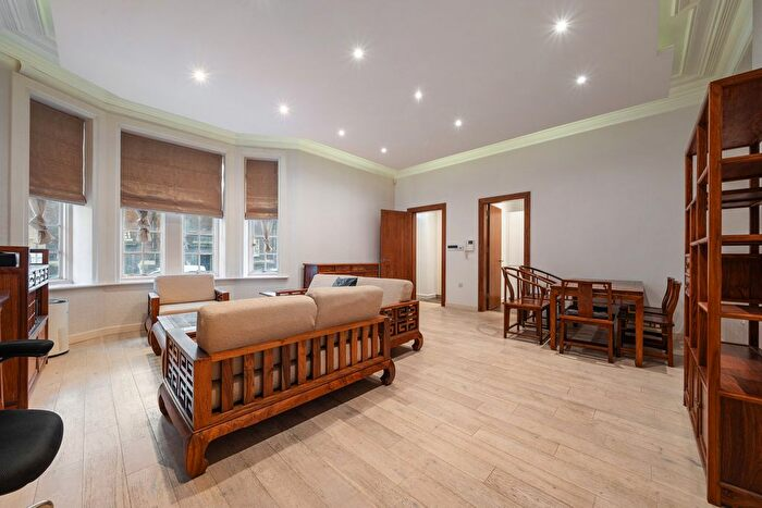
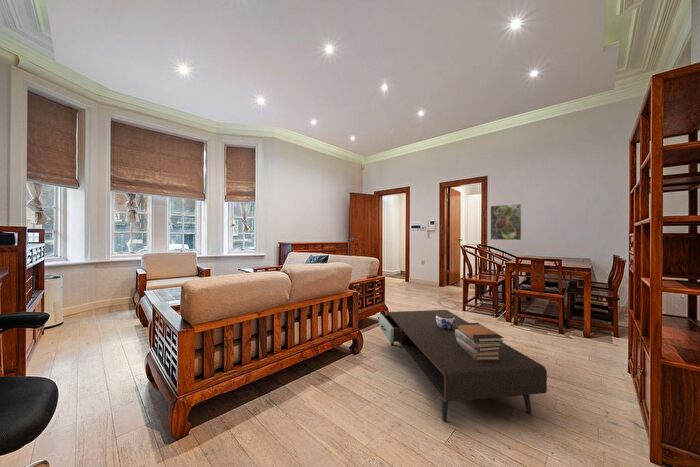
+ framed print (505, 222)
+ jar (445, 320)
+ book stack (477, 339)
+ coffee table (438, 351)
